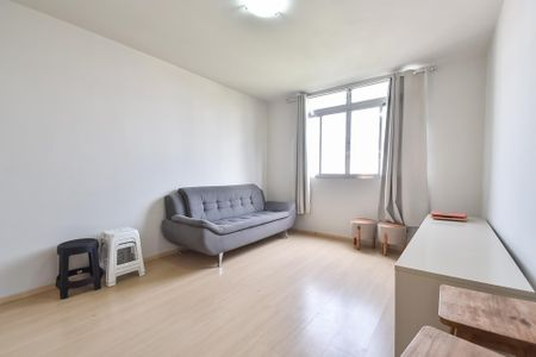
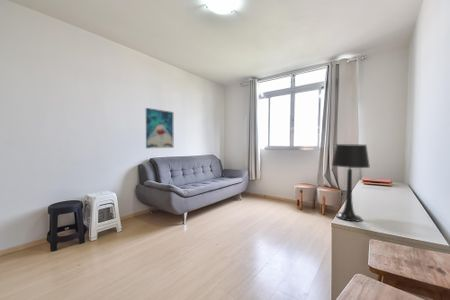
+ table lamp (349, 181)
+ wall art (160, 129)
